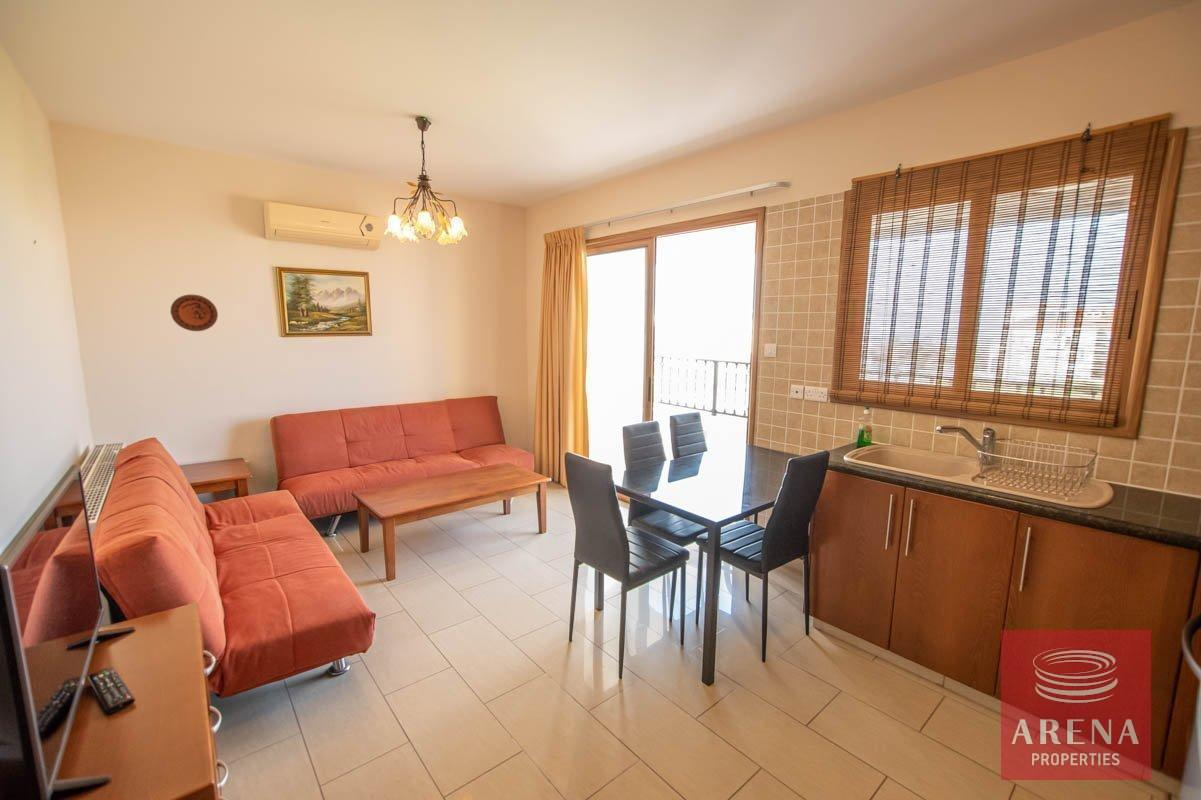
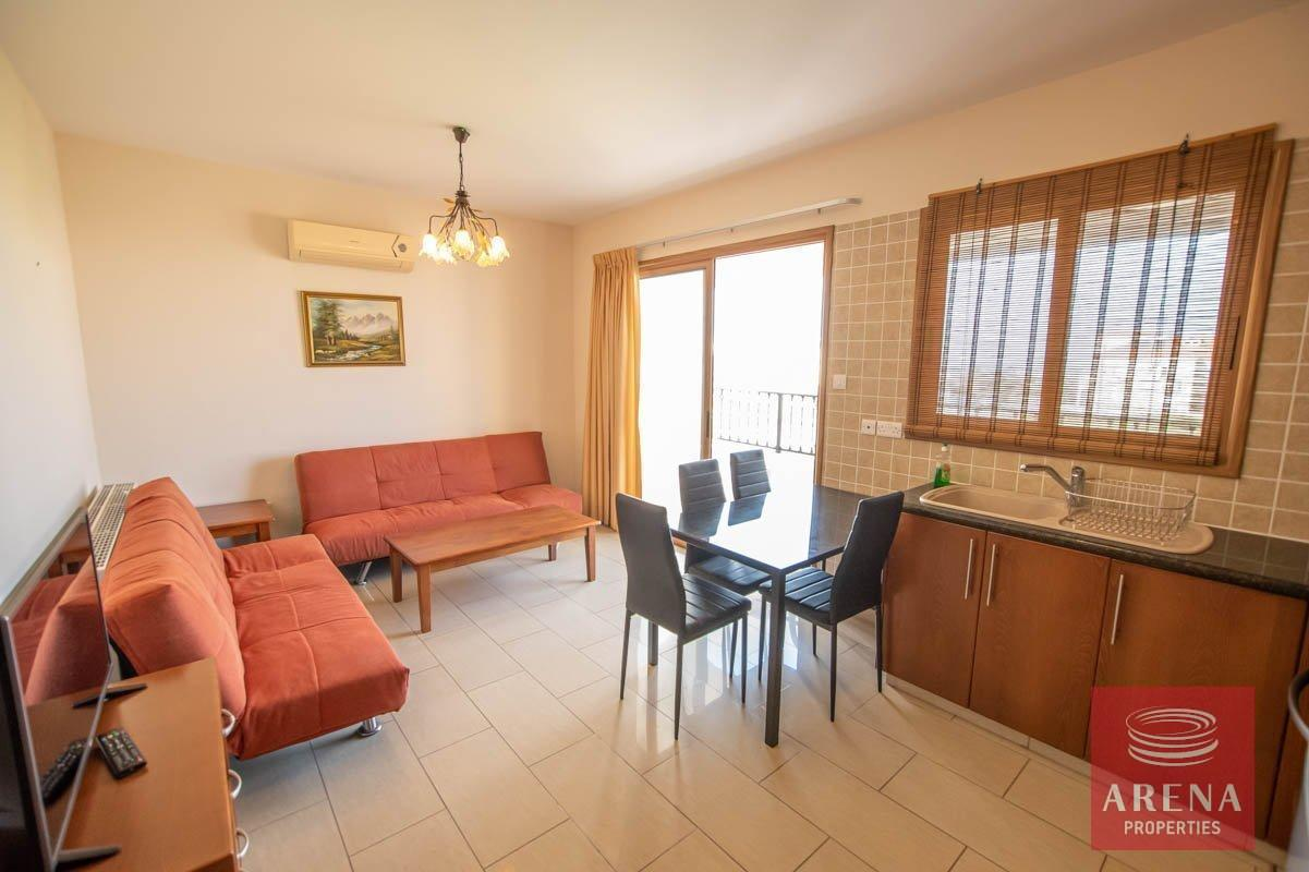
- decorative plate (194, 312)
